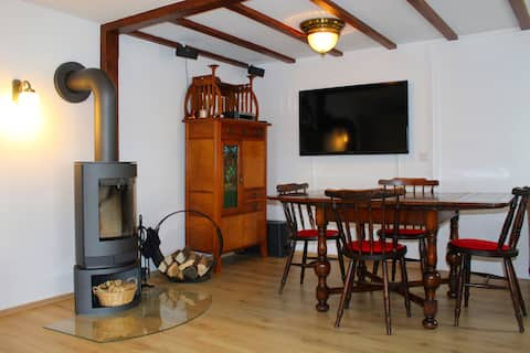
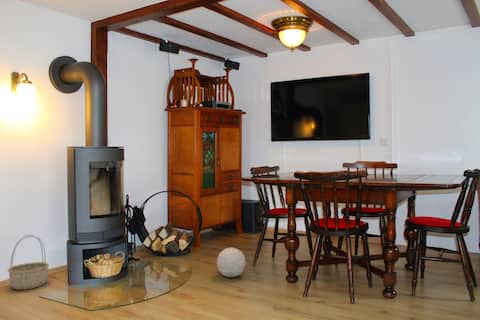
+ basket (28, 263)
+ ball (231, 262)
